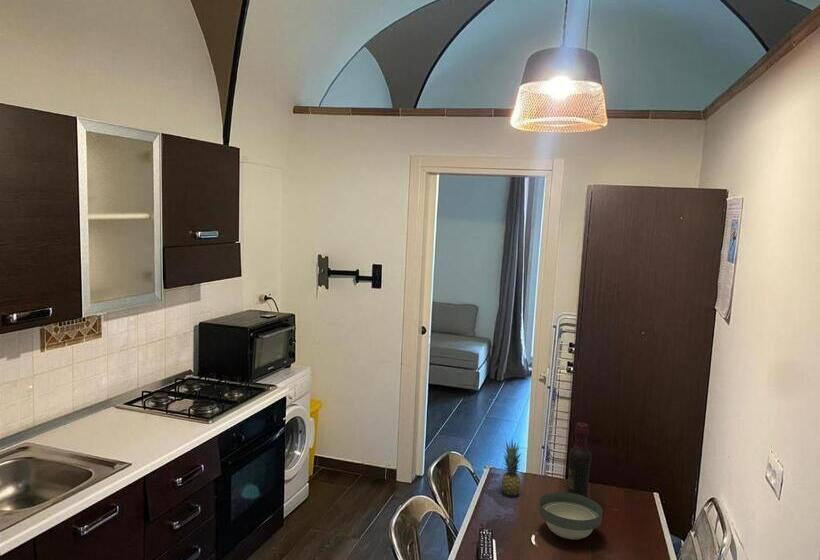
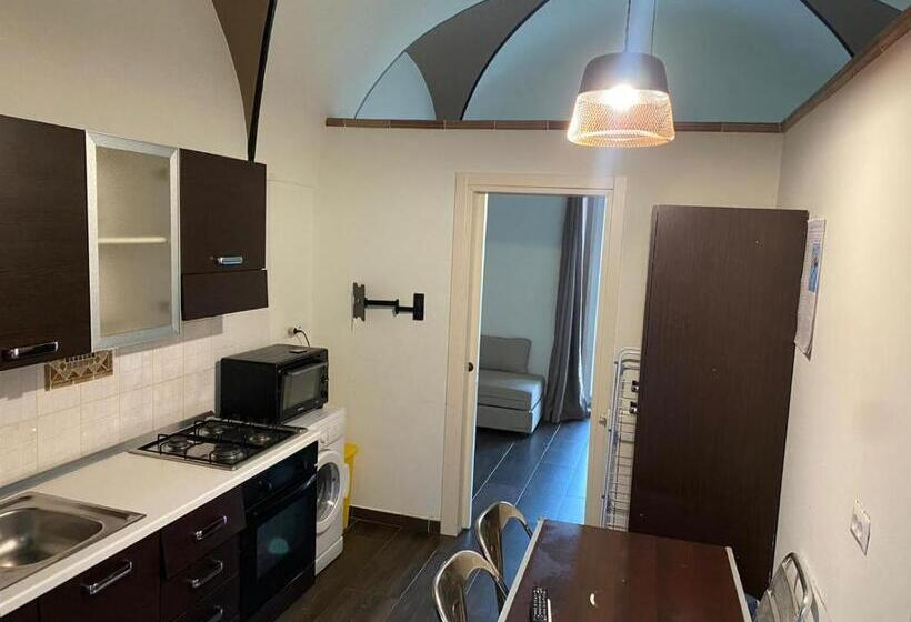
- fruit (511, 467)
- bowl (569, 519)
- wine bottle (579, 464)
